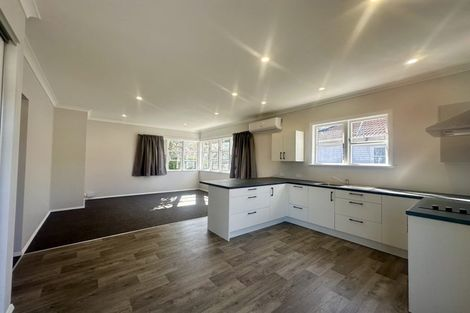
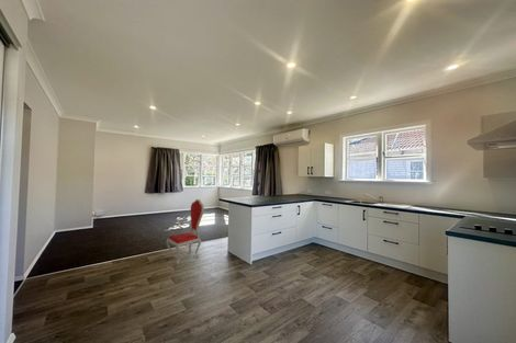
+ dining chair (186, 233)
